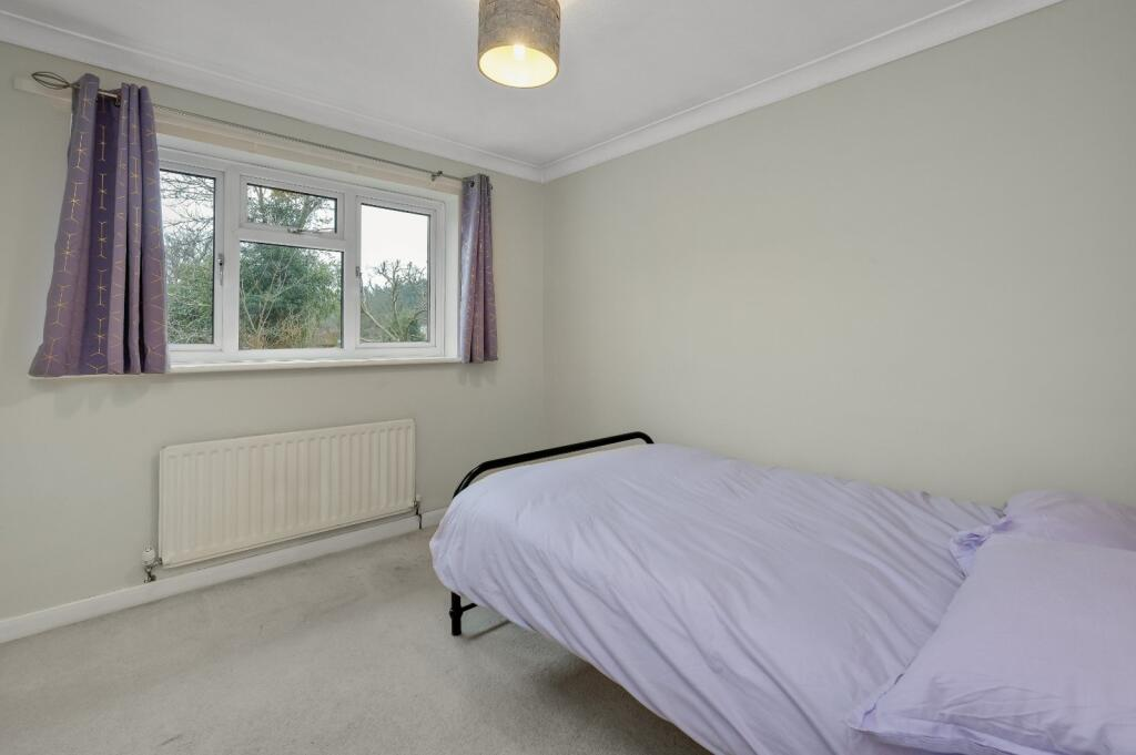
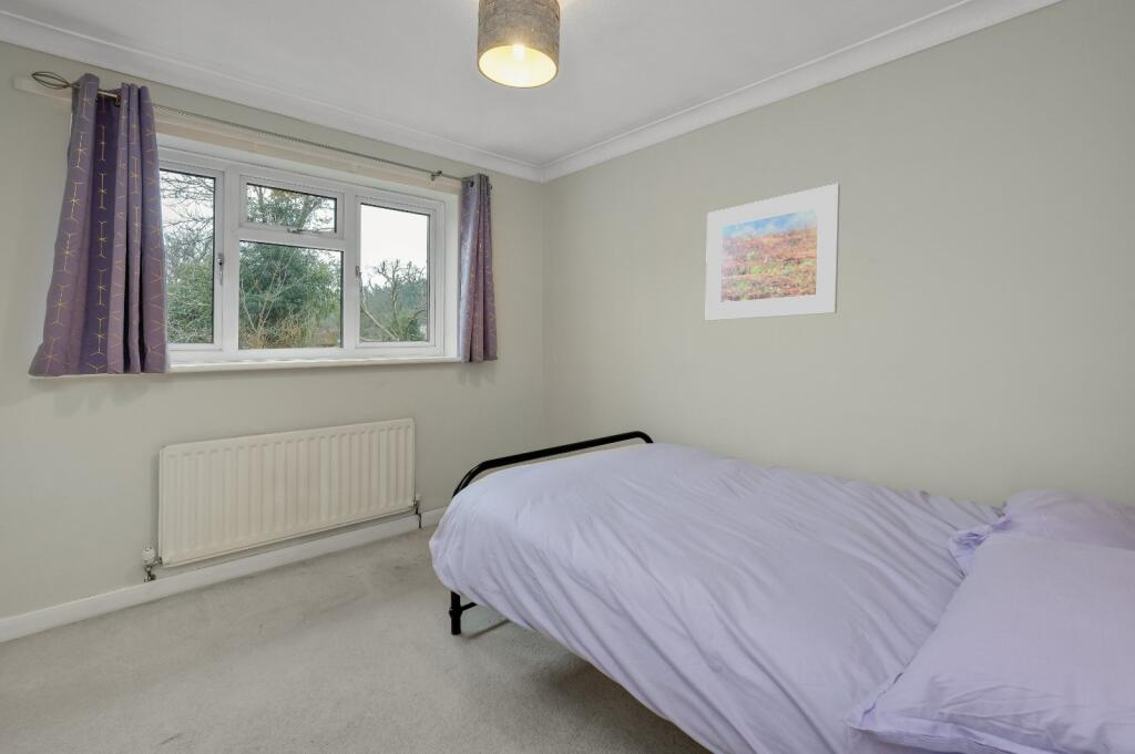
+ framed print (766, 258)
